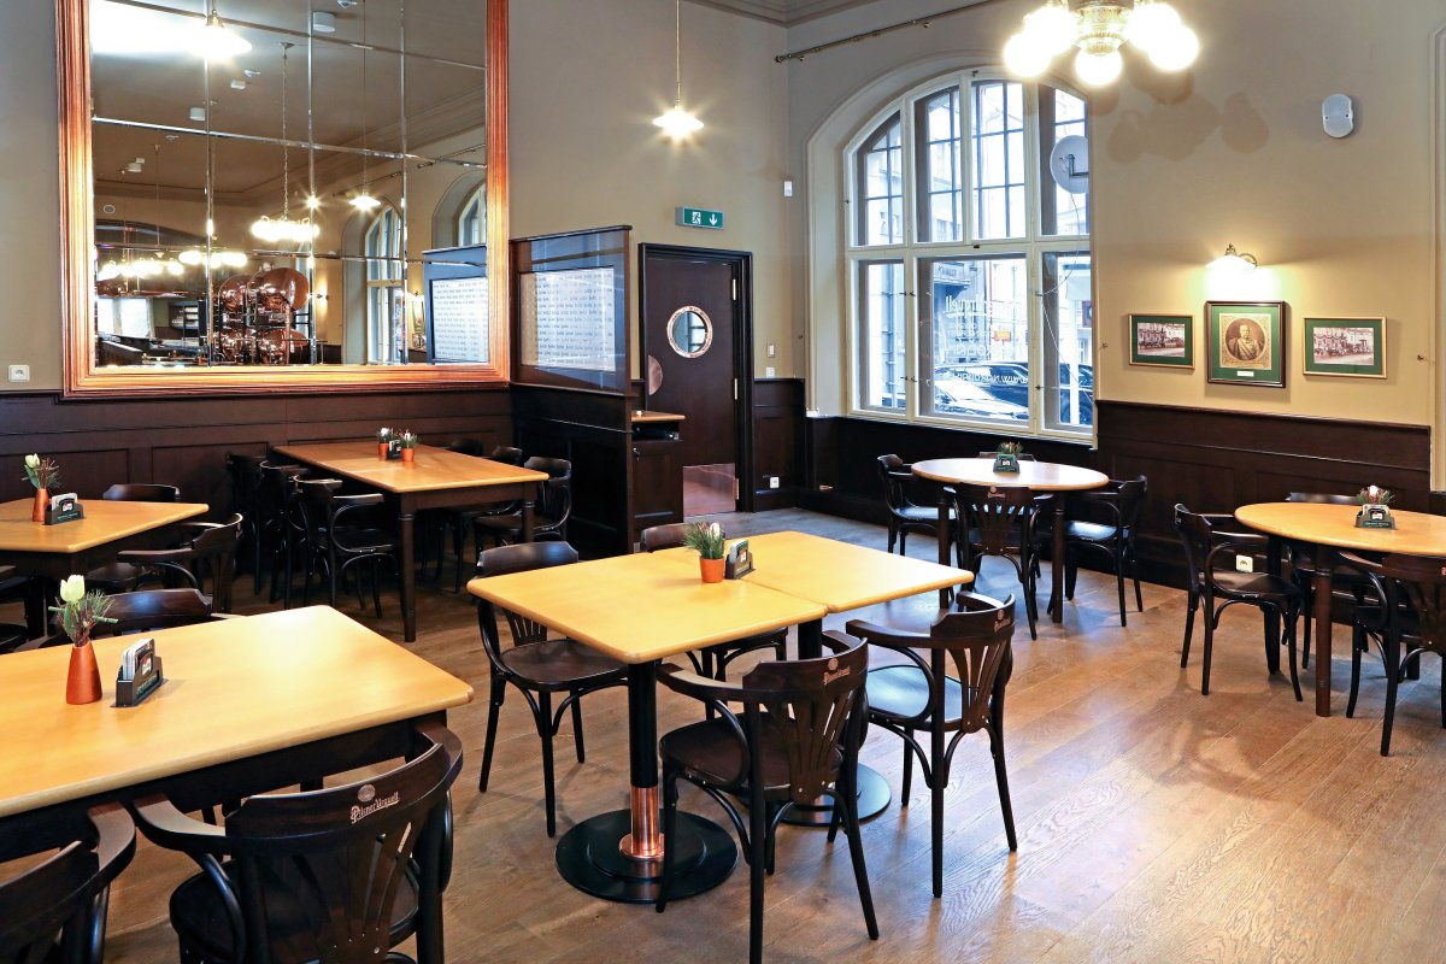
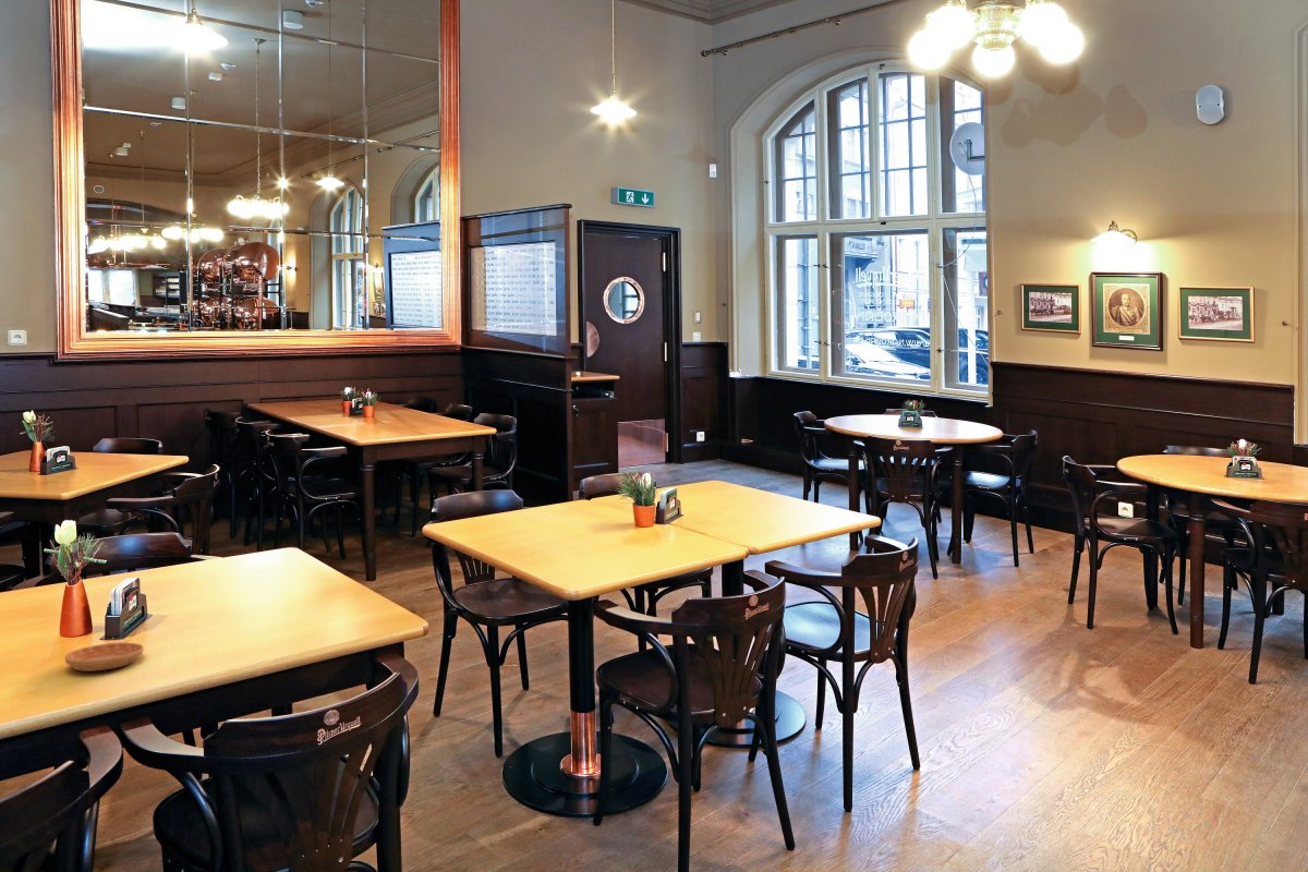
+ saucer (105, 657)
